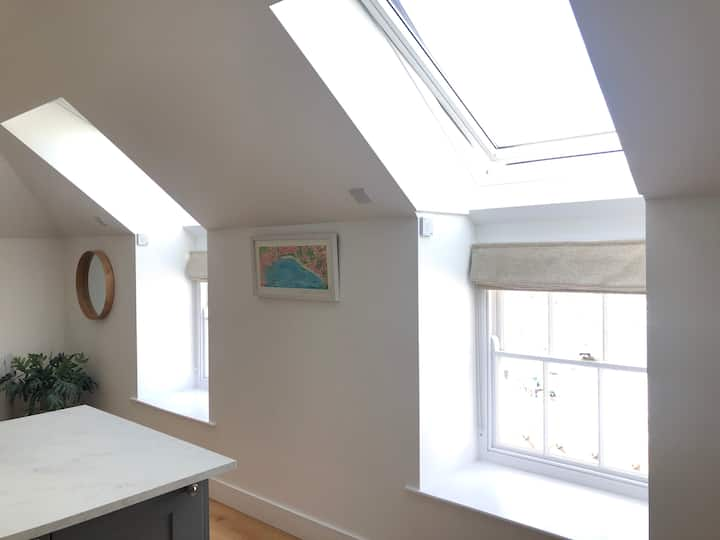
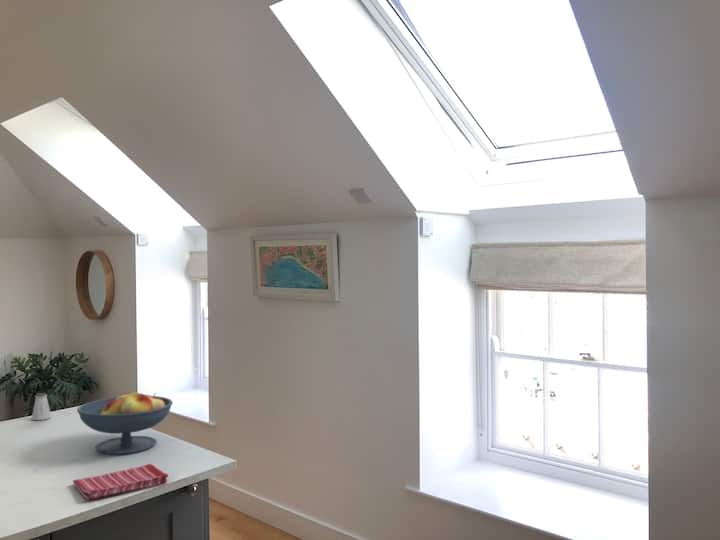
+ saltshaker (41, 405)
+ fruit bowl (126, 417)
+ dish towel (121, 479)
